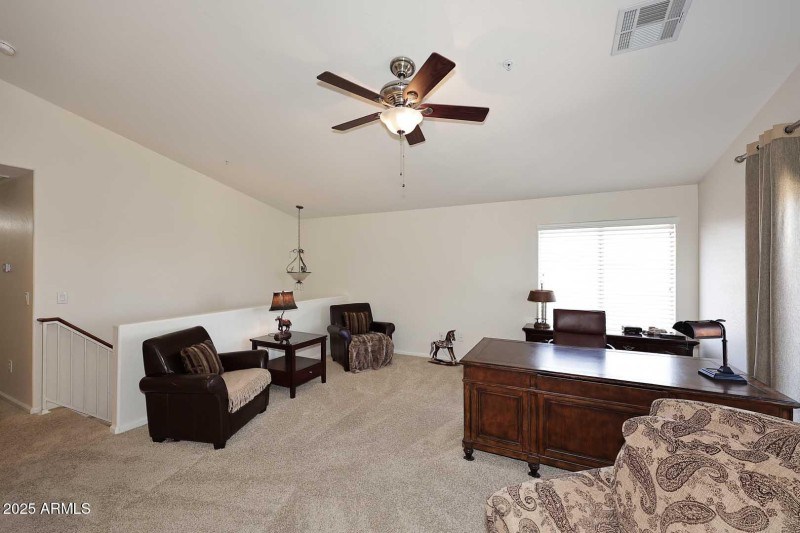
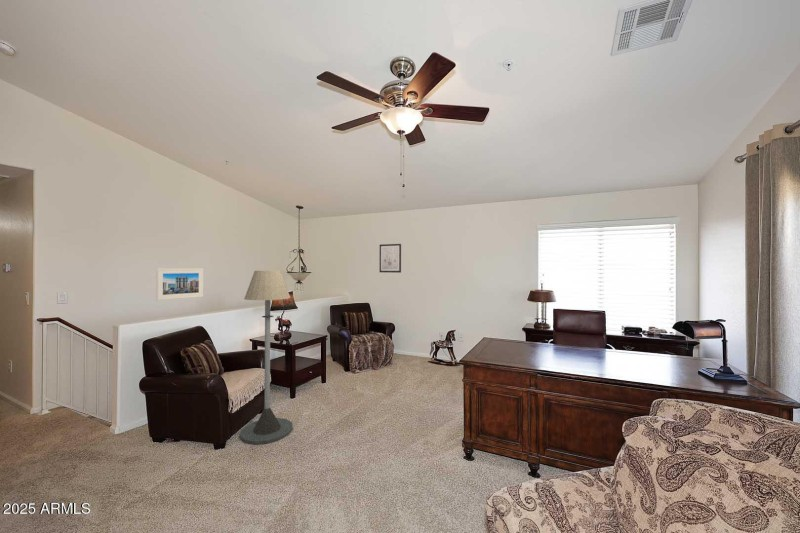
+ wall art (390, 258)
+ floor lamp (267, 350)
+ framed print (181, 283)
